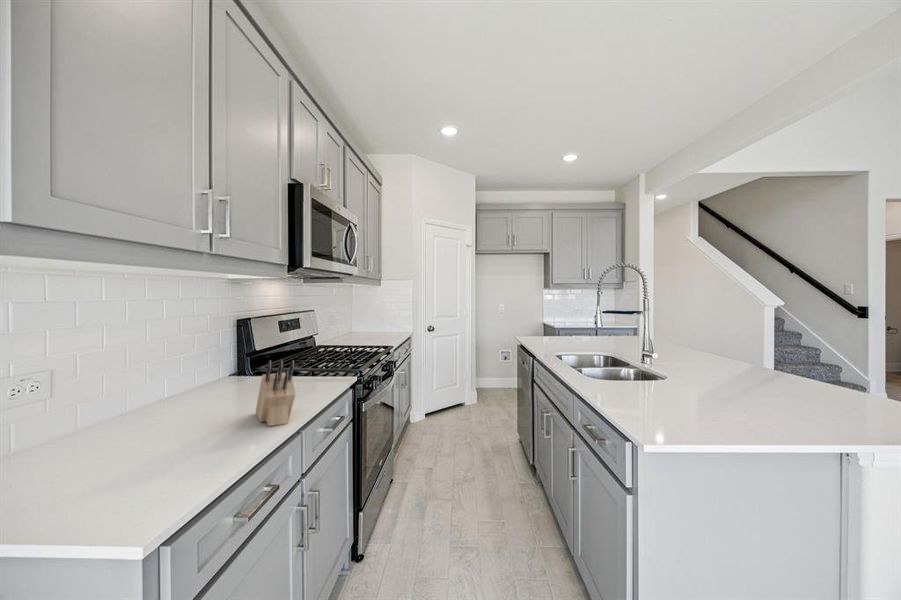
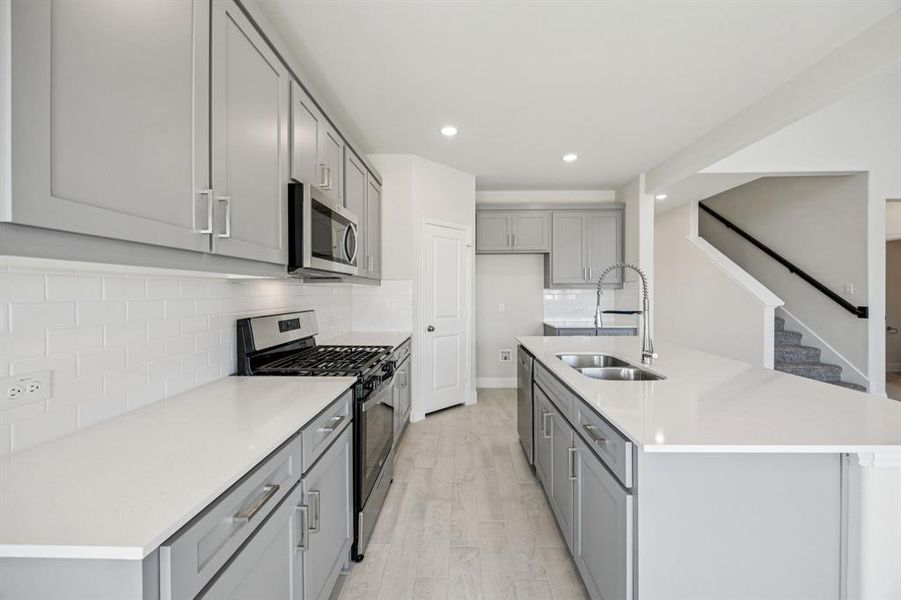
- knife block (275, 387)
